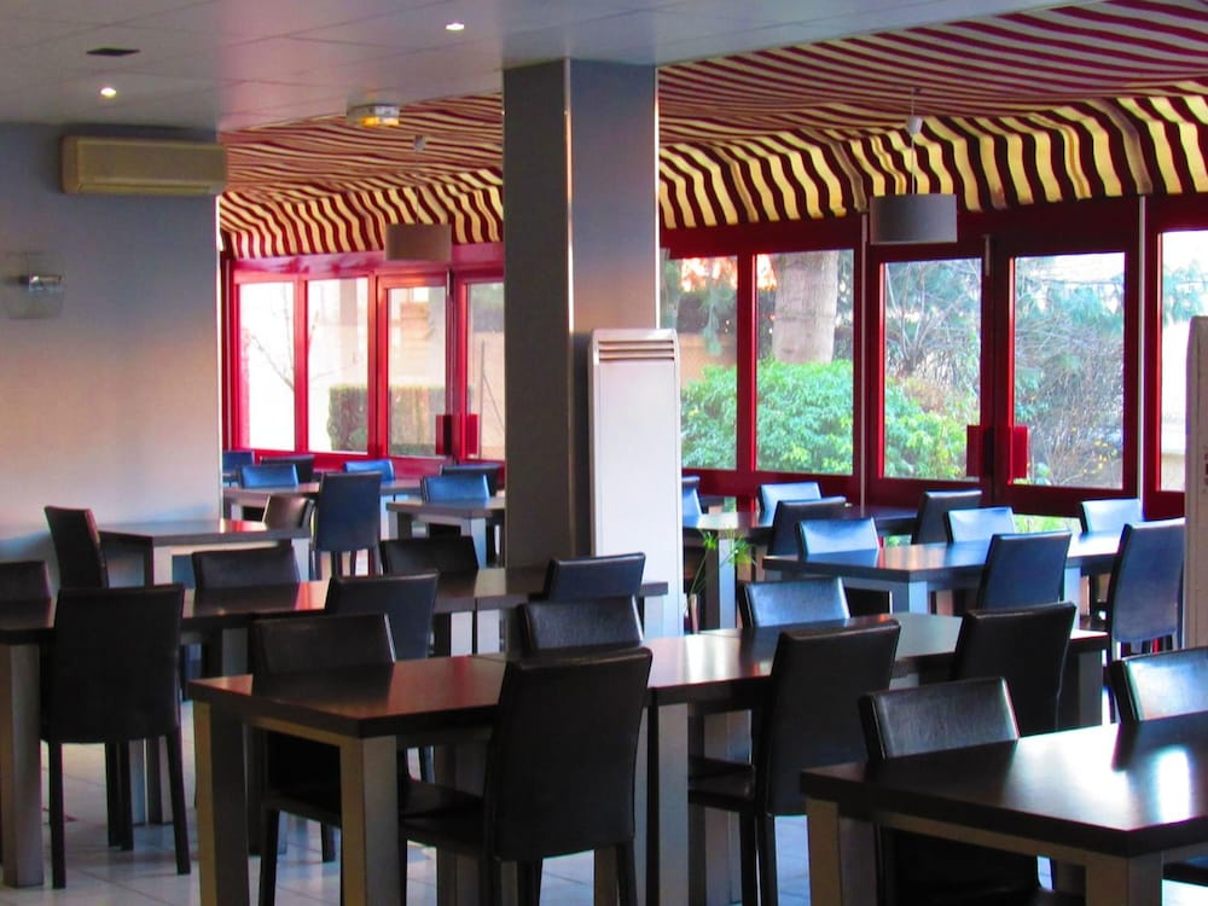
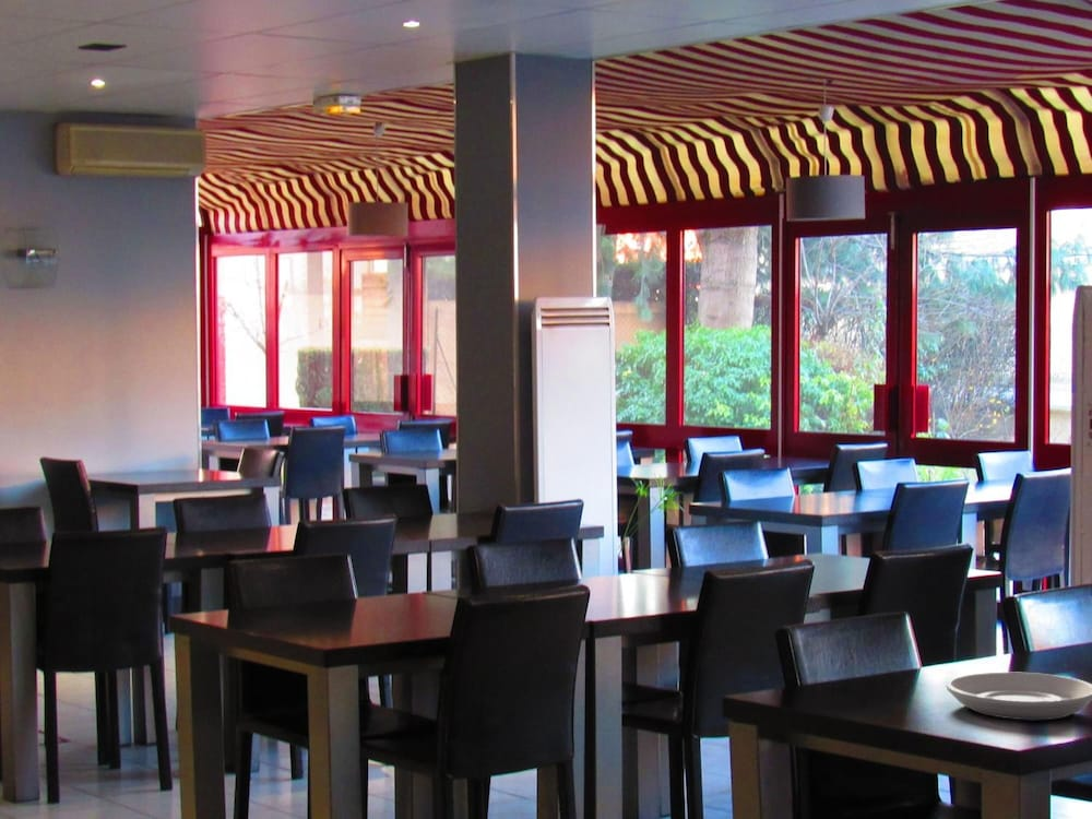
+ plate (1021, 697)
